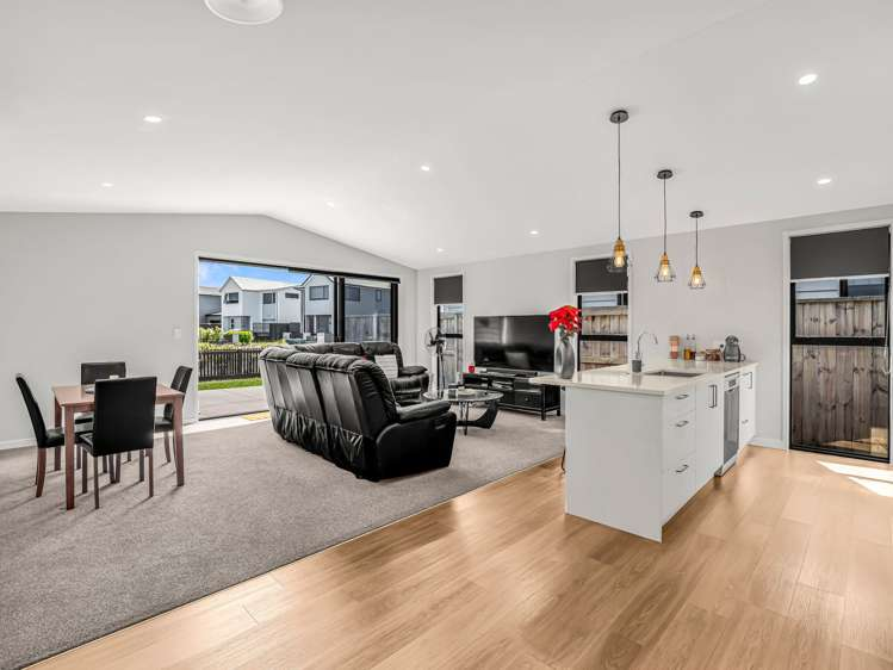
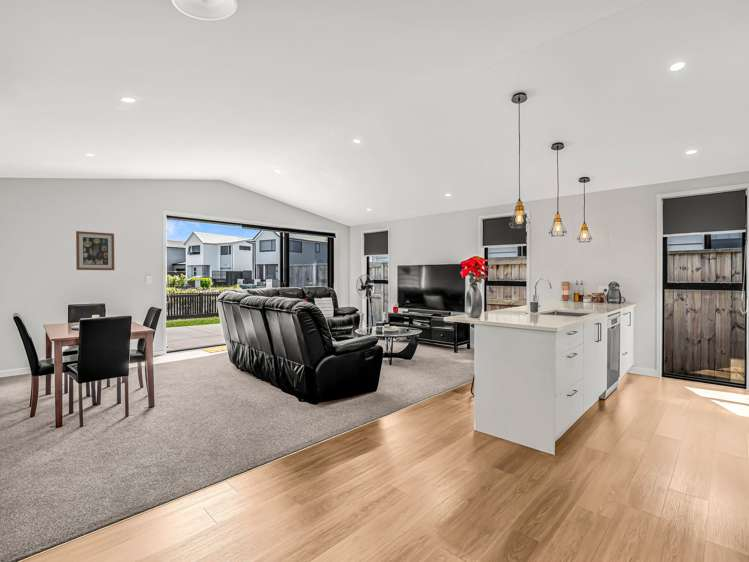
+ wall art (95, 251)
